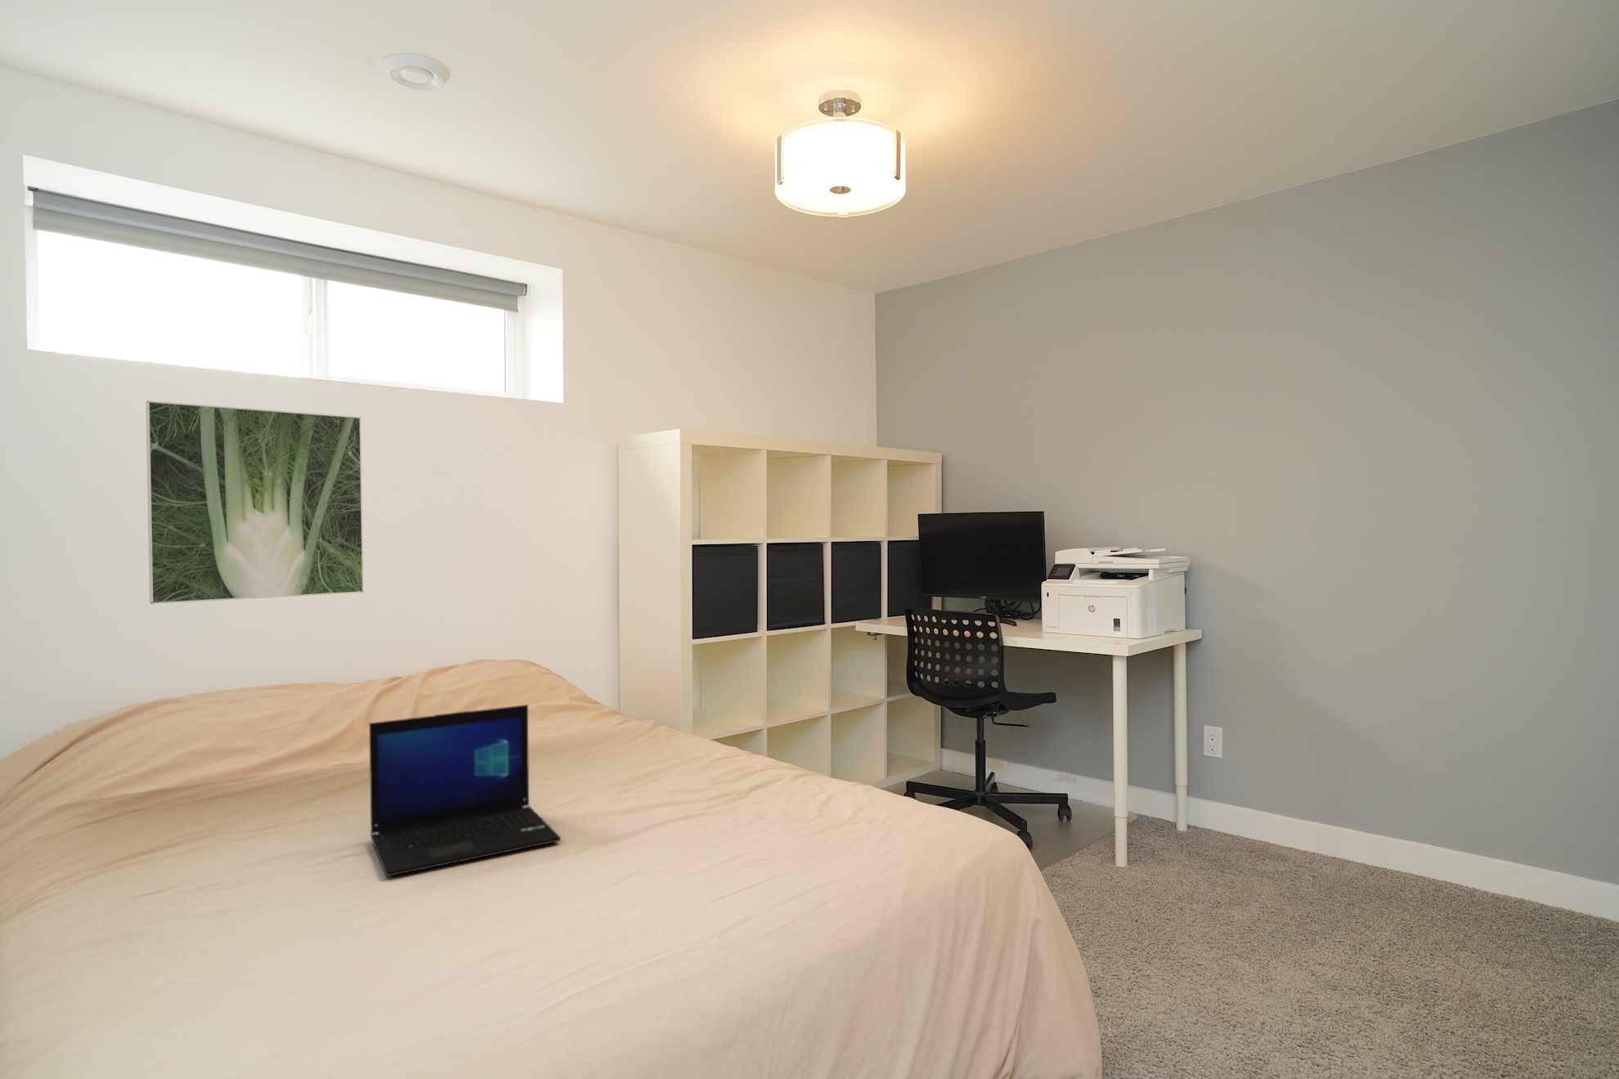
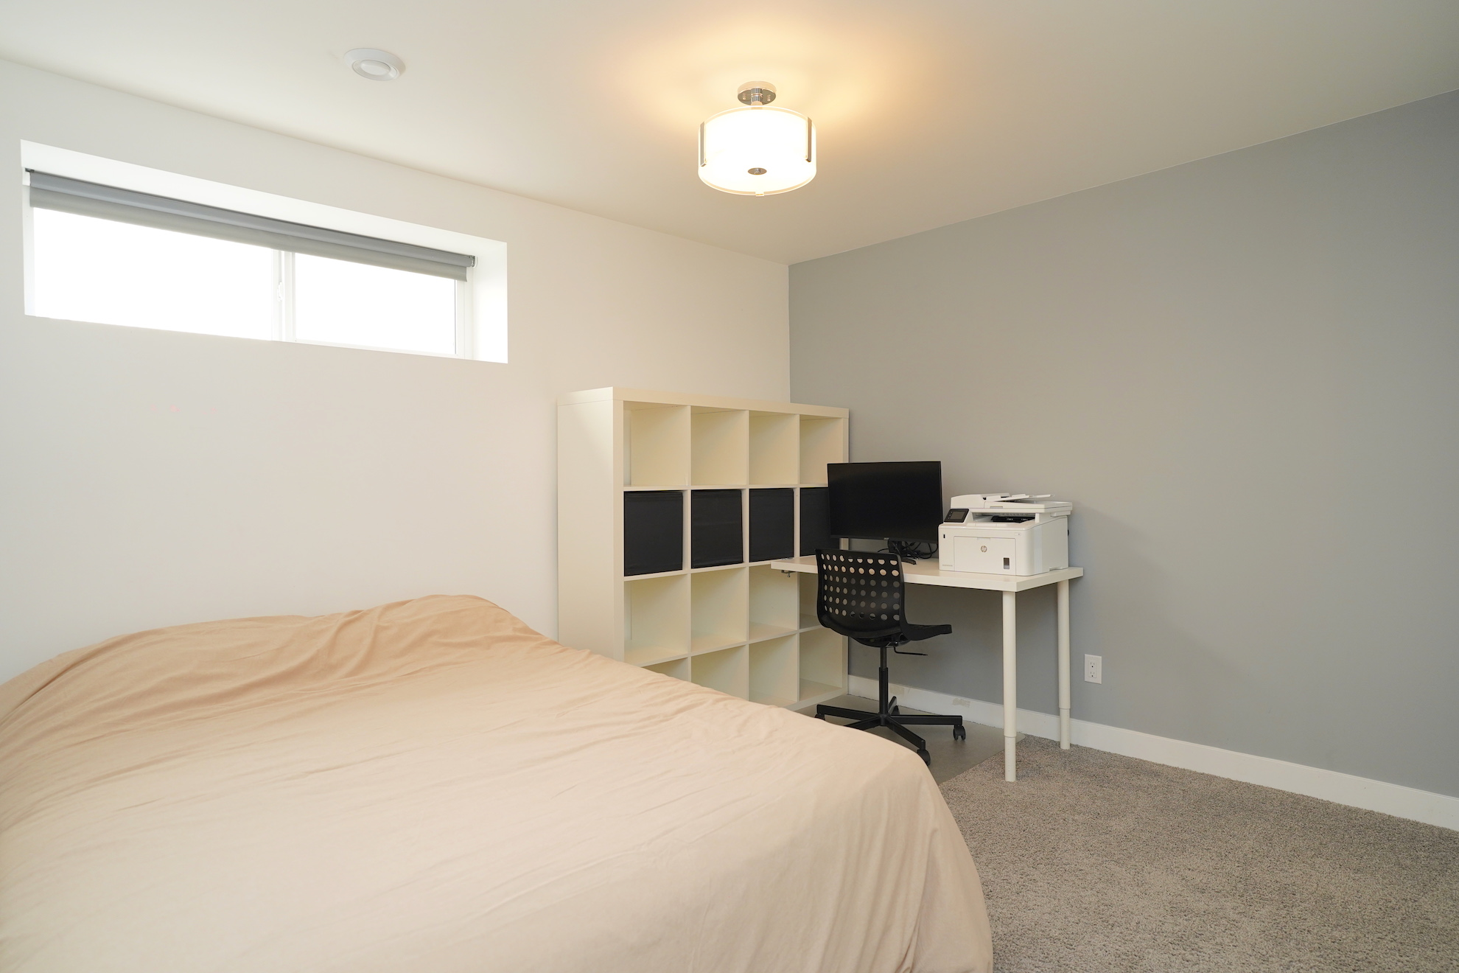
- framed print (263, 503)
- laptop (464, 783)
